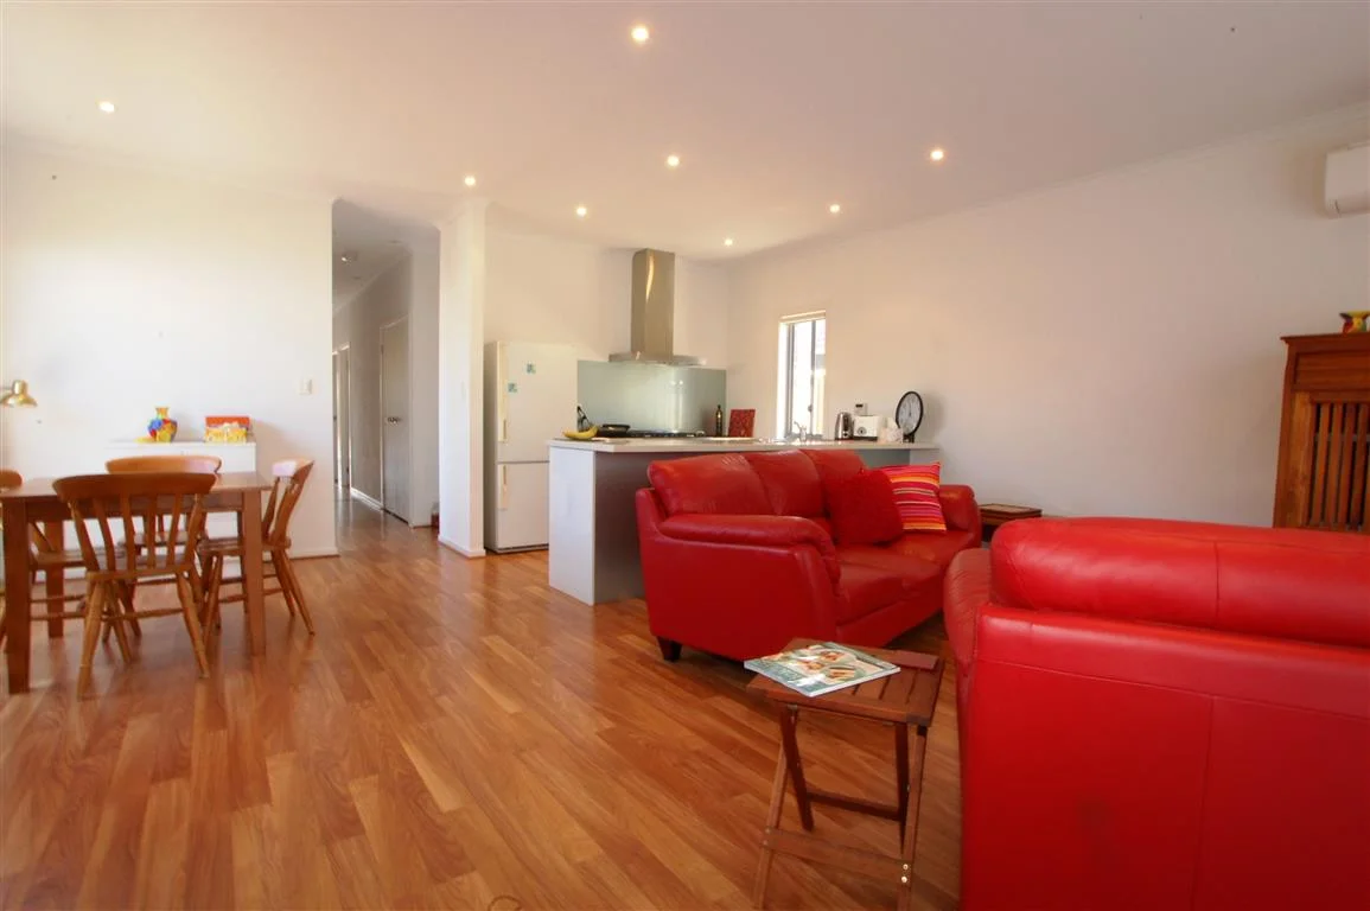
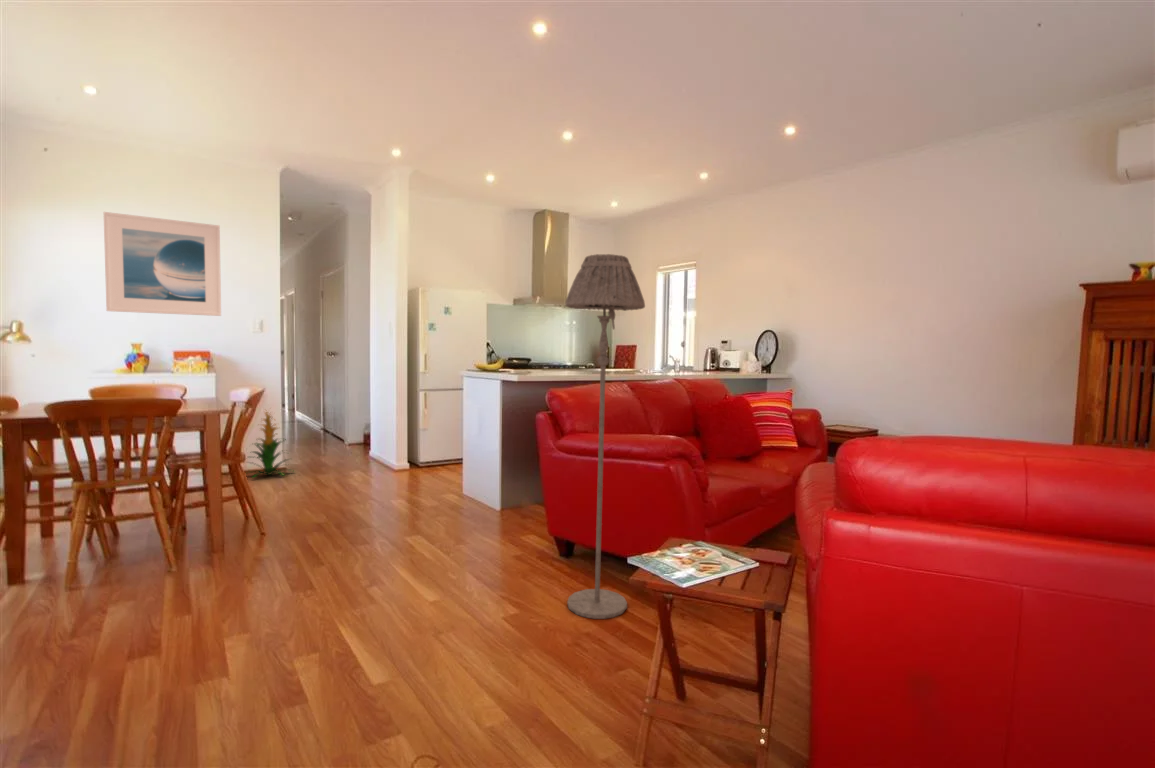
+ indoor plant (268, 441)
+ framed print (165, 266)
+ floor lamp (601, 434)
